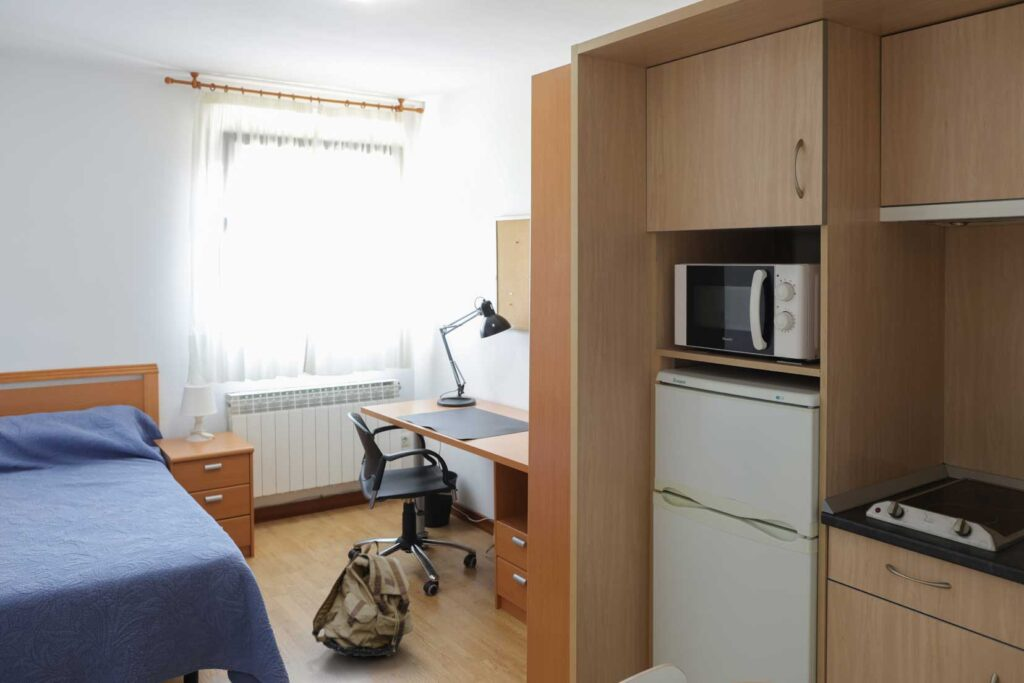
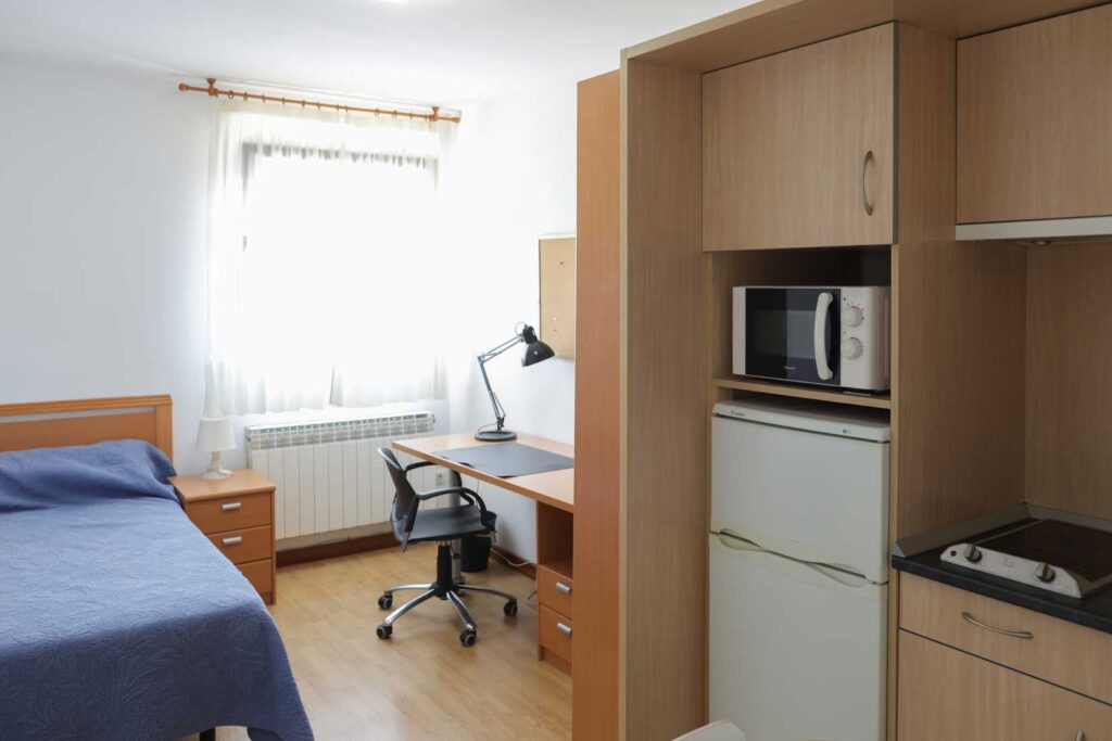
- backpack (360, 600)
